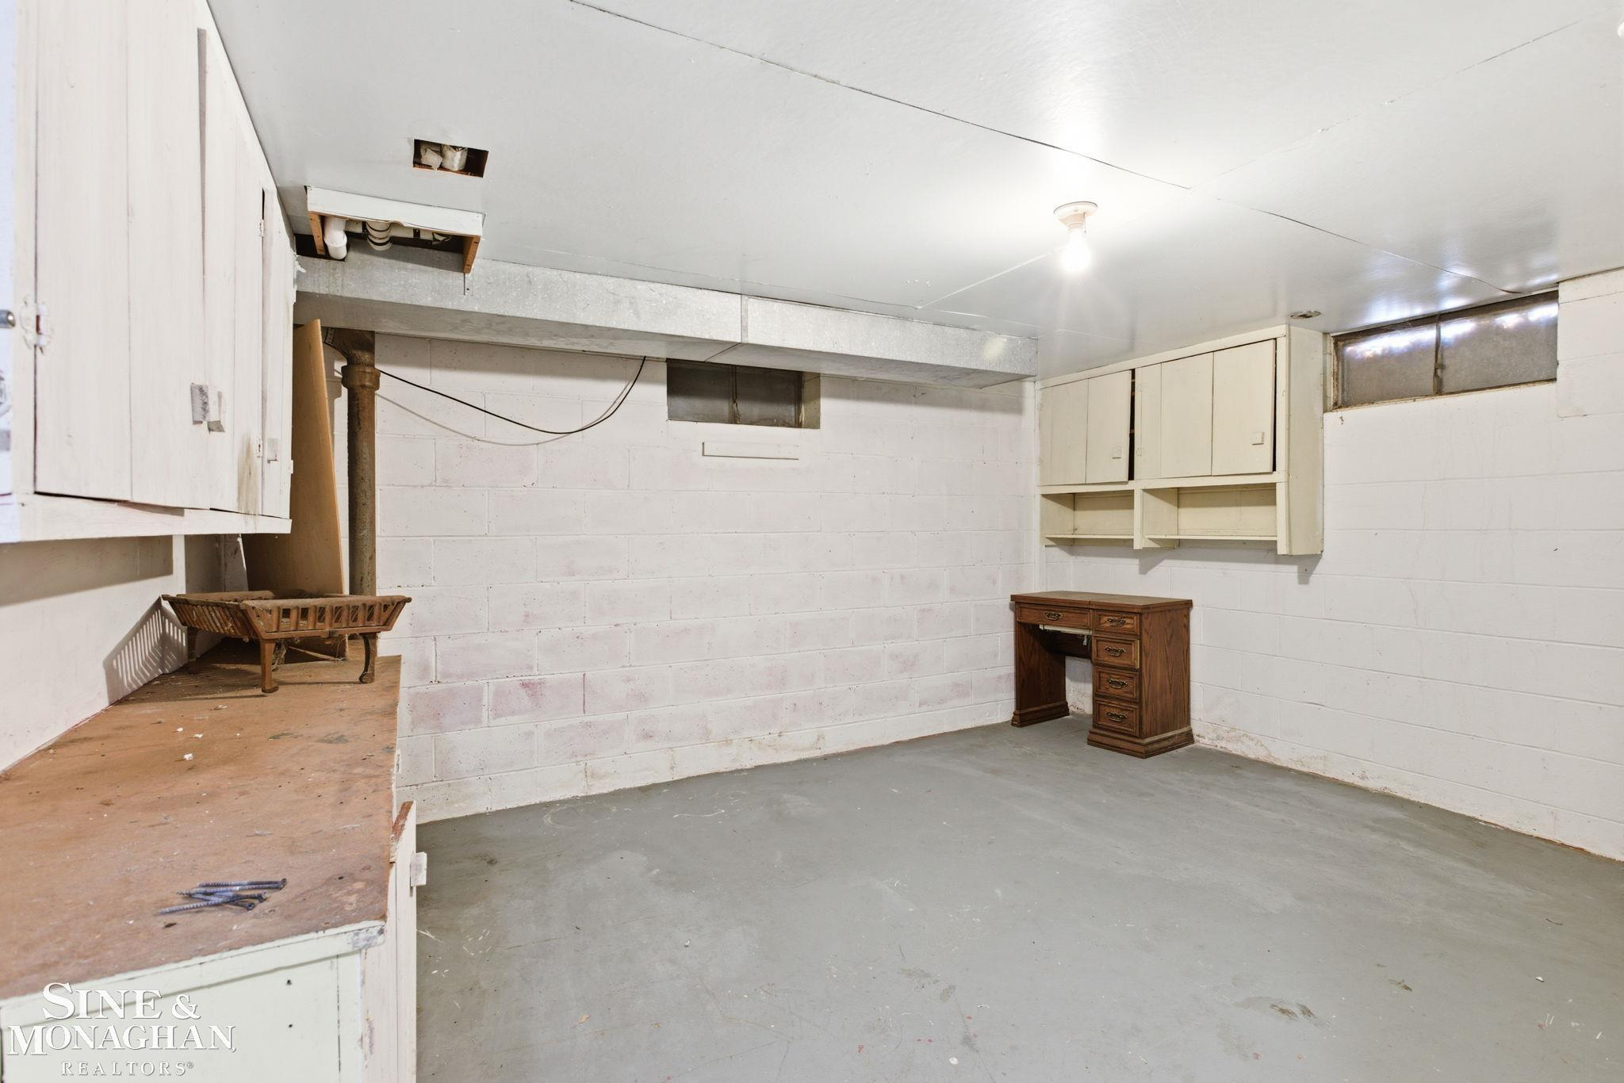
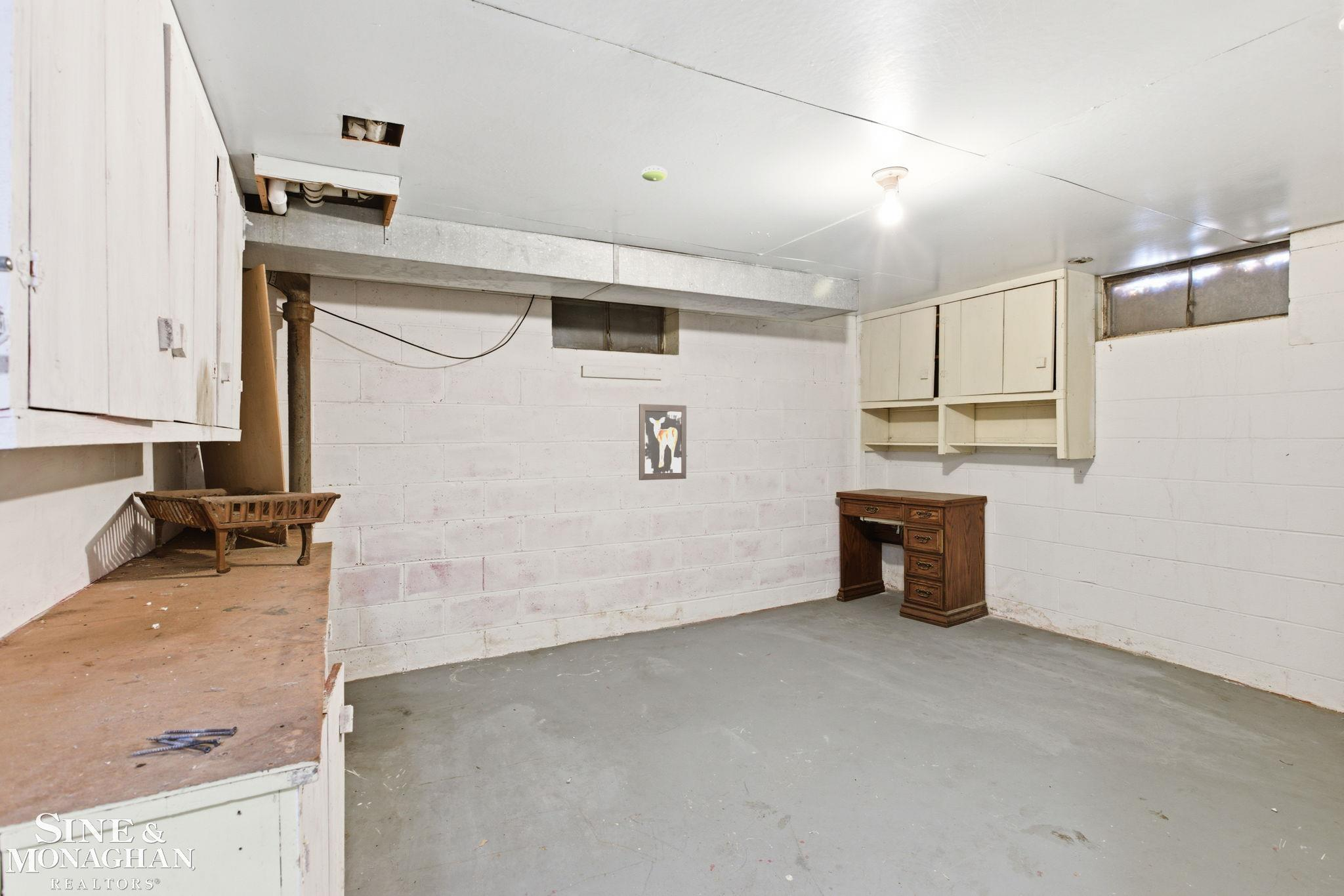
+ wall art (663, 442)
+ smoke detector (654, 173)
